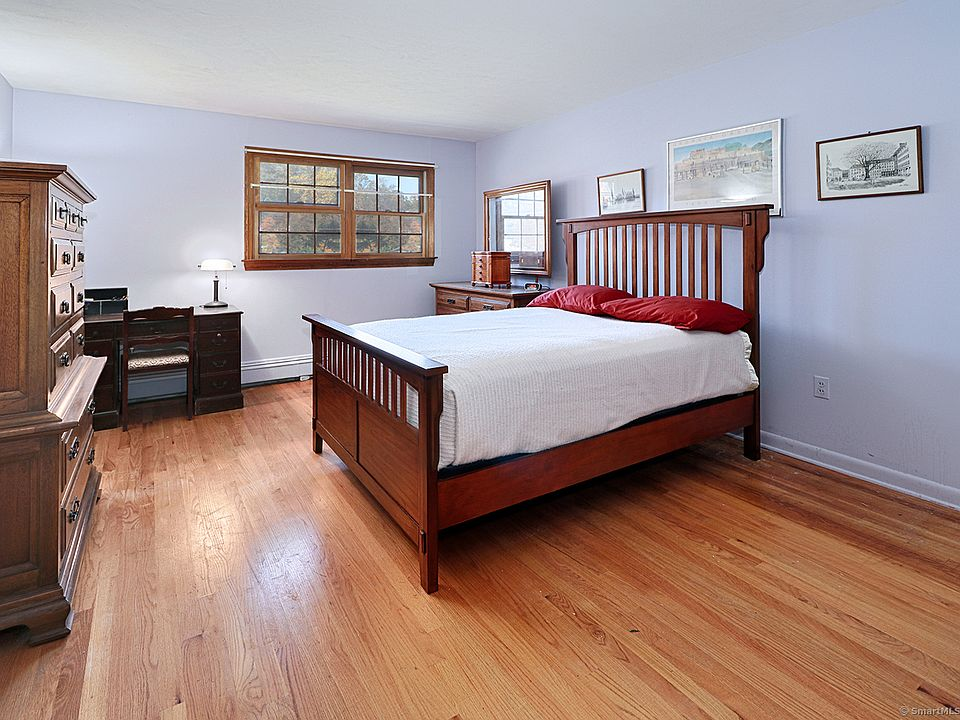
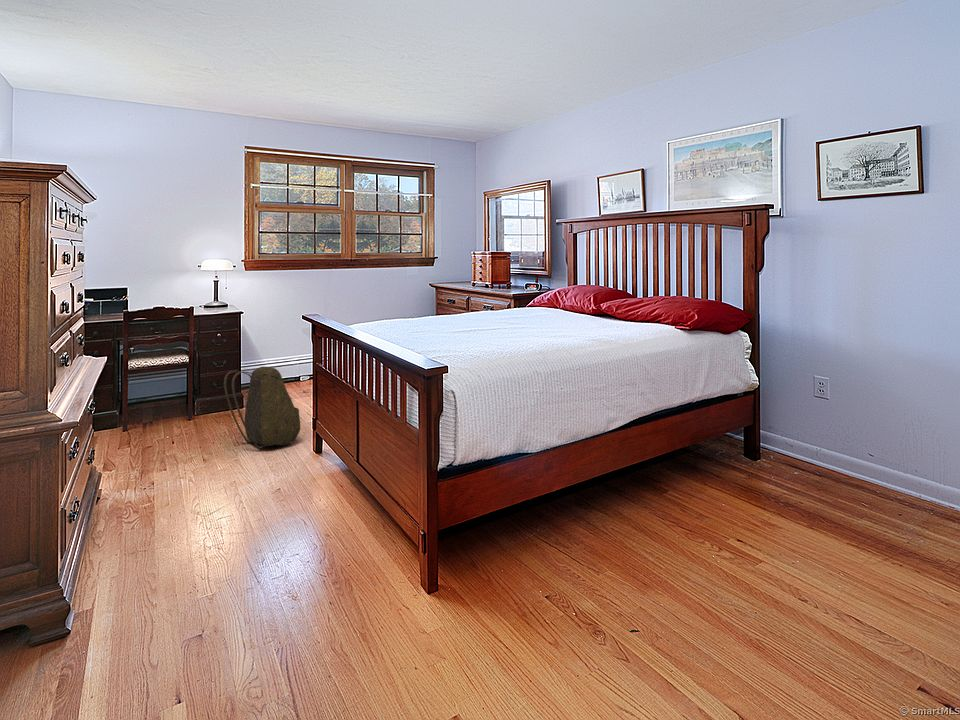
+ backpack (261, 406)
